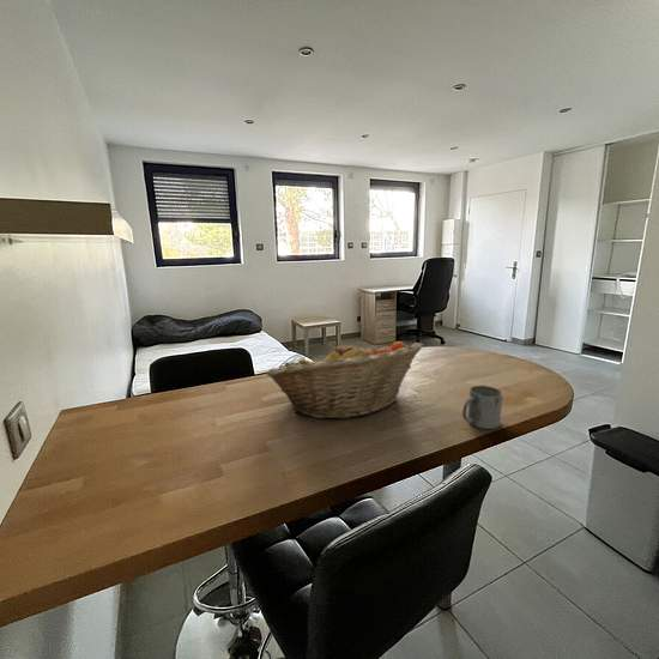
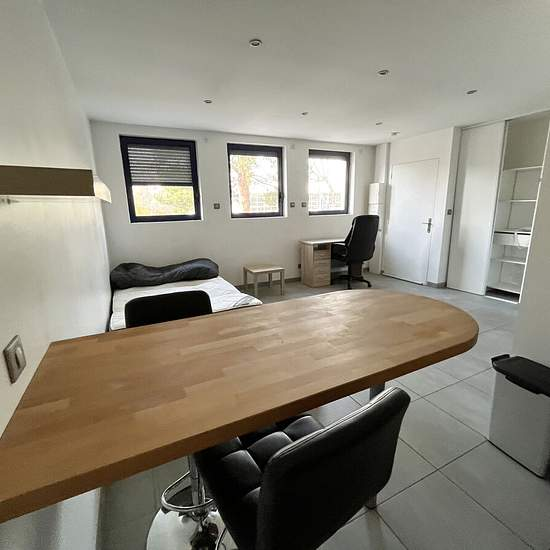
- fruit basket (346, 370)
- mug (479, 407)
